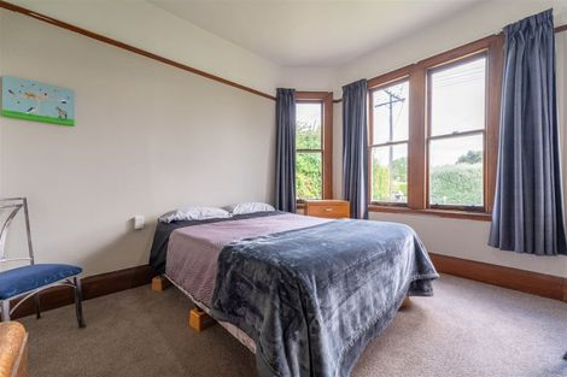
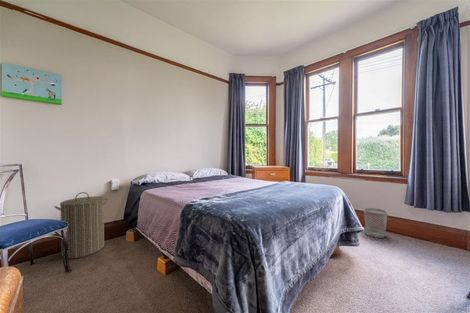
+ wastebasket (375, 222)
+ laundry hamper (83, 221)
